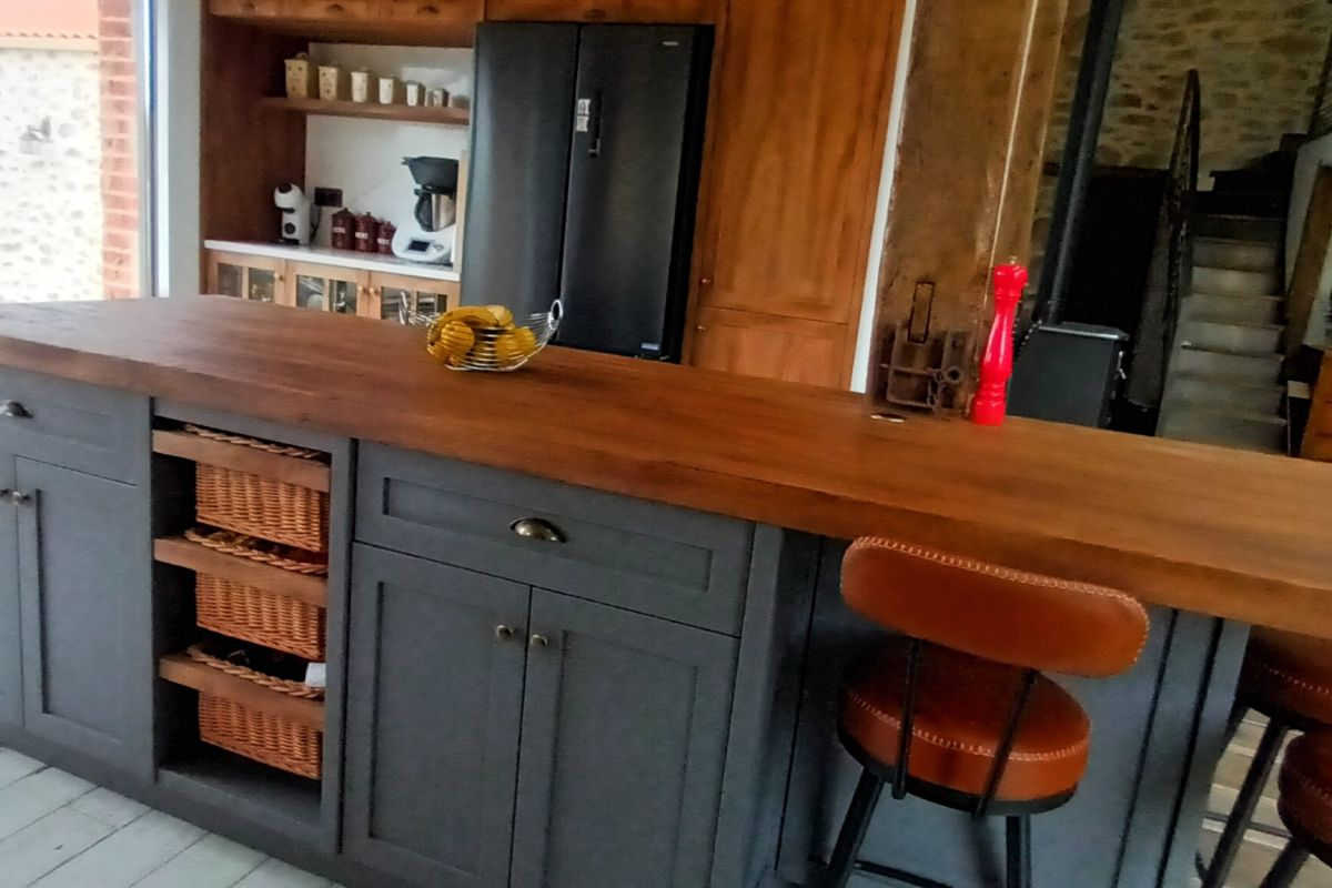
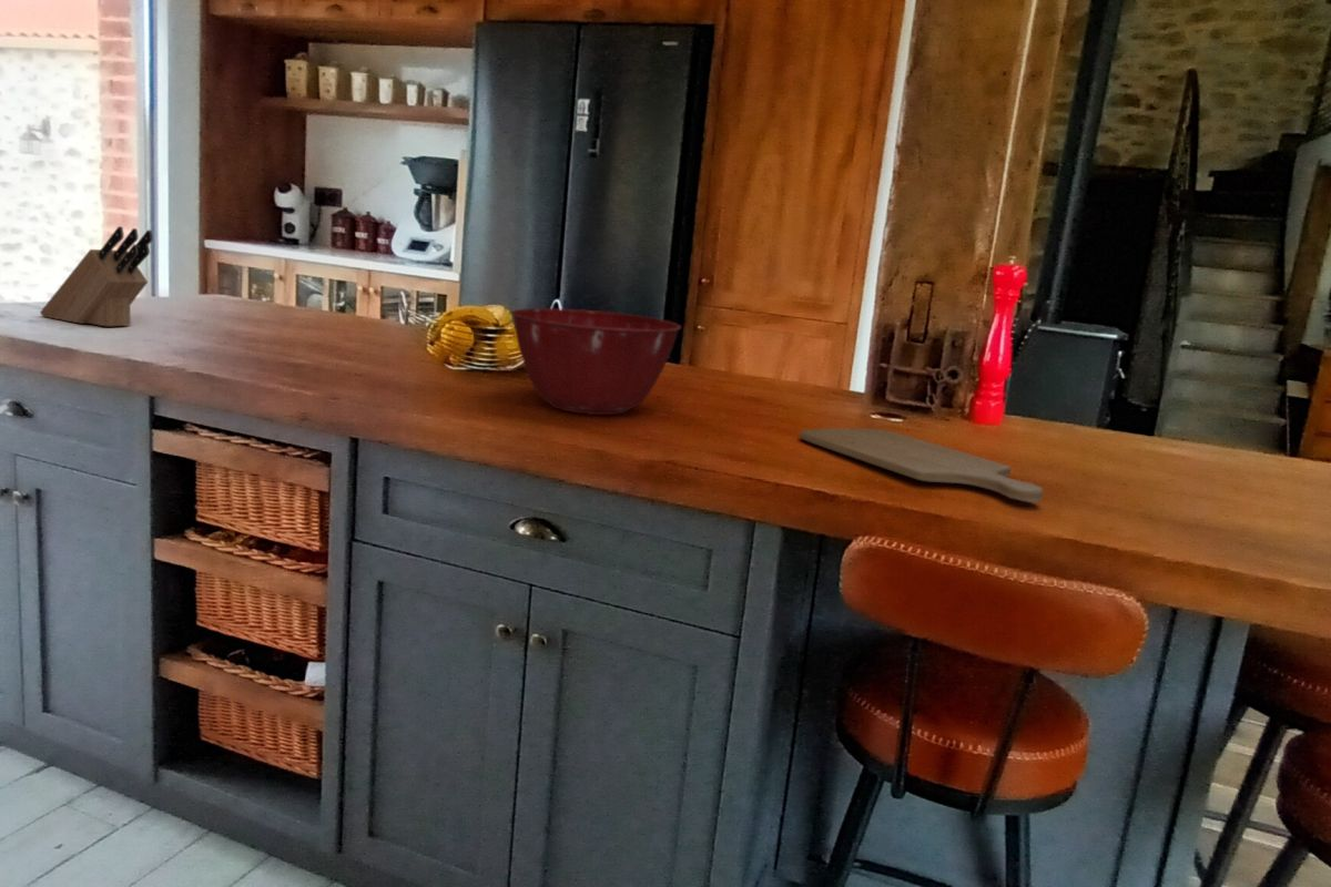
+ mixing bowl (592, 361)
+ knife block (99, 273)
+ chopping board (927, 460)
